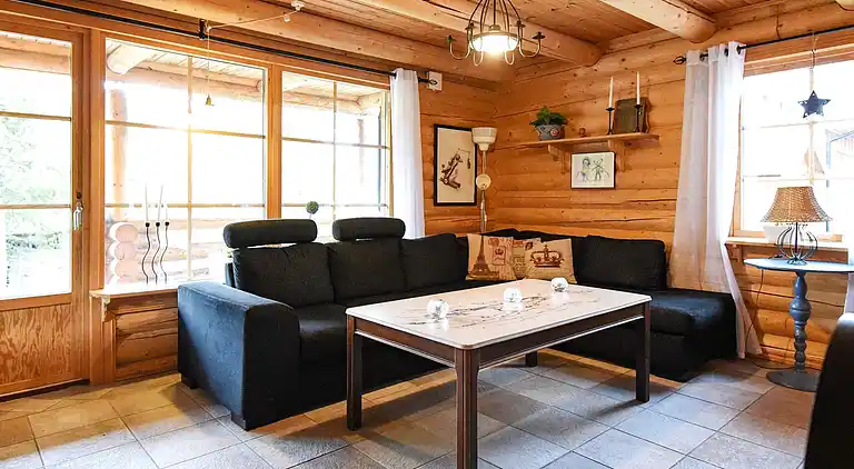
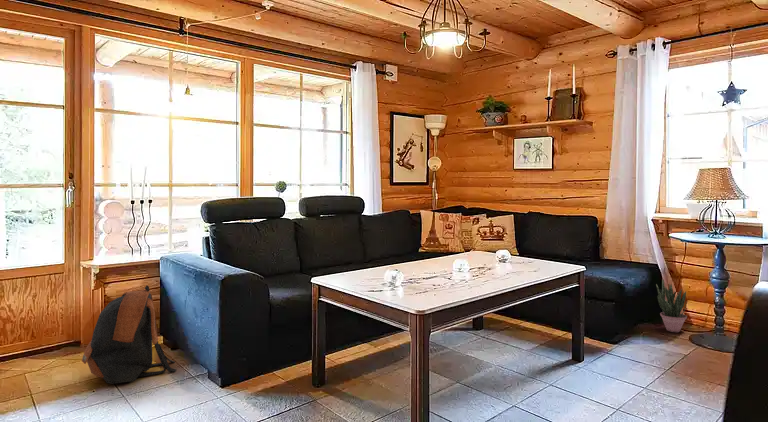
+ backpack (131, 329)
+ potted plant (671, 307)
